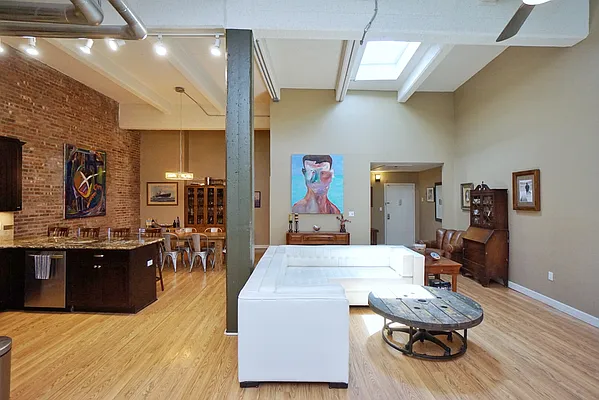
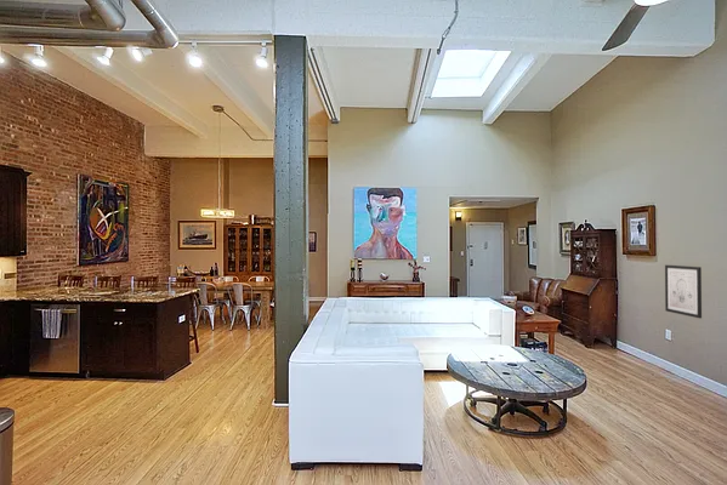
+ wall art (682, 290)
